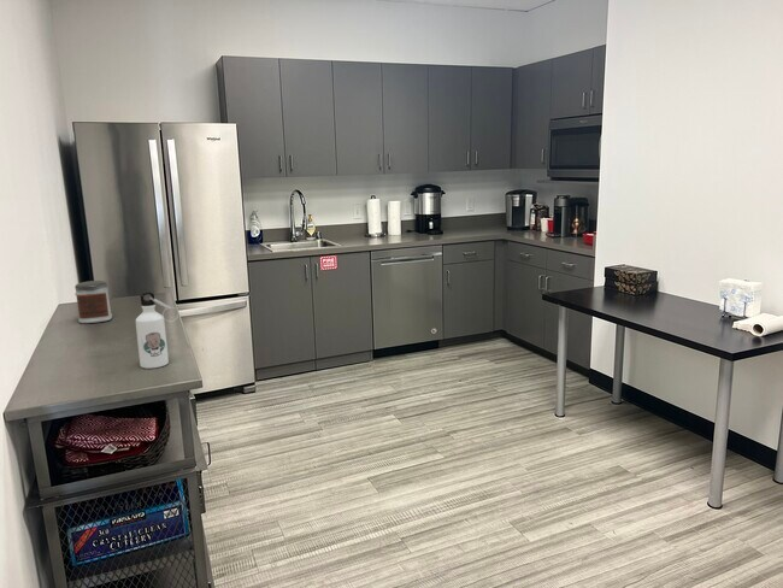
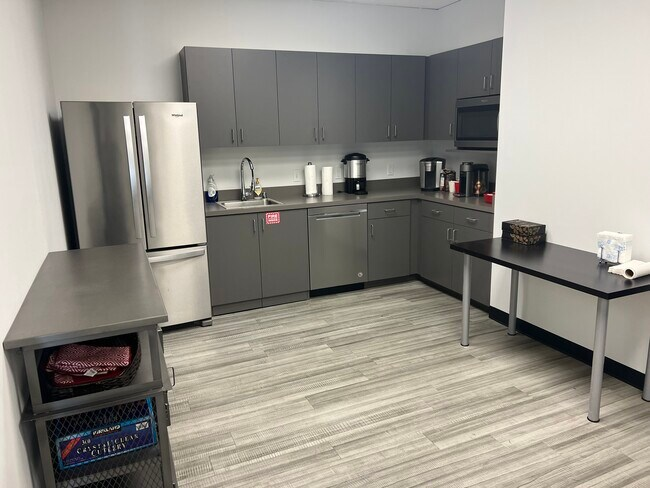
- jar (93, 301)
- water bottle (158, 328)
